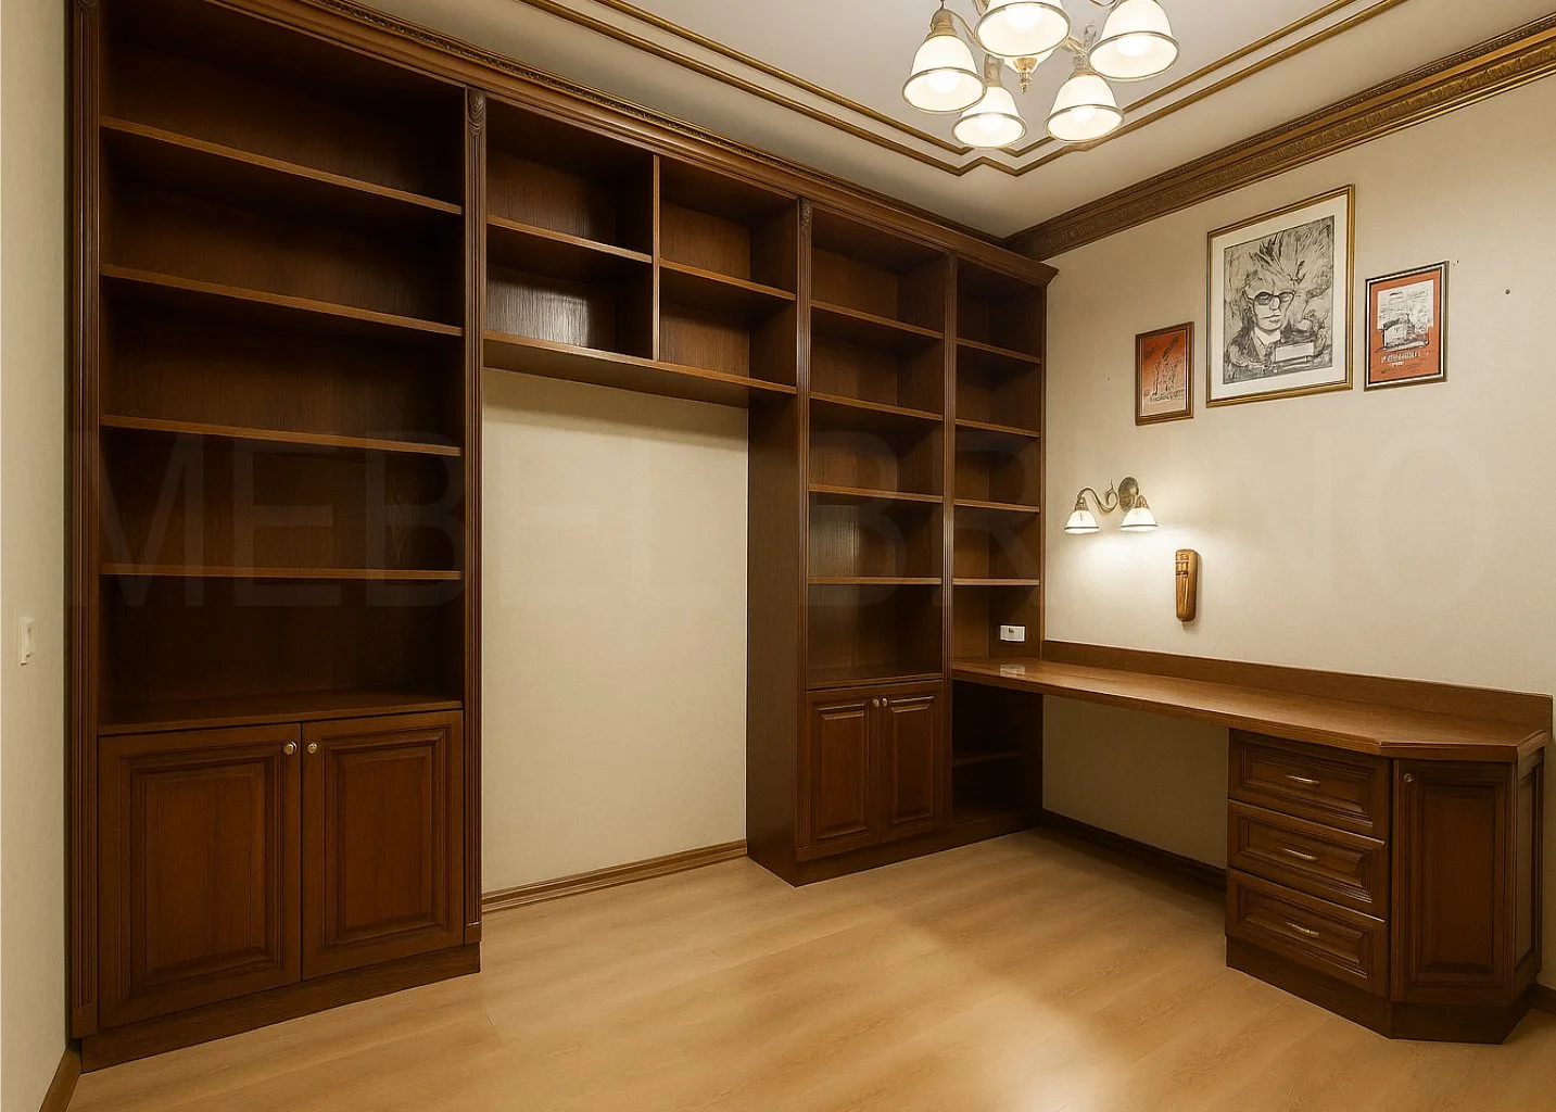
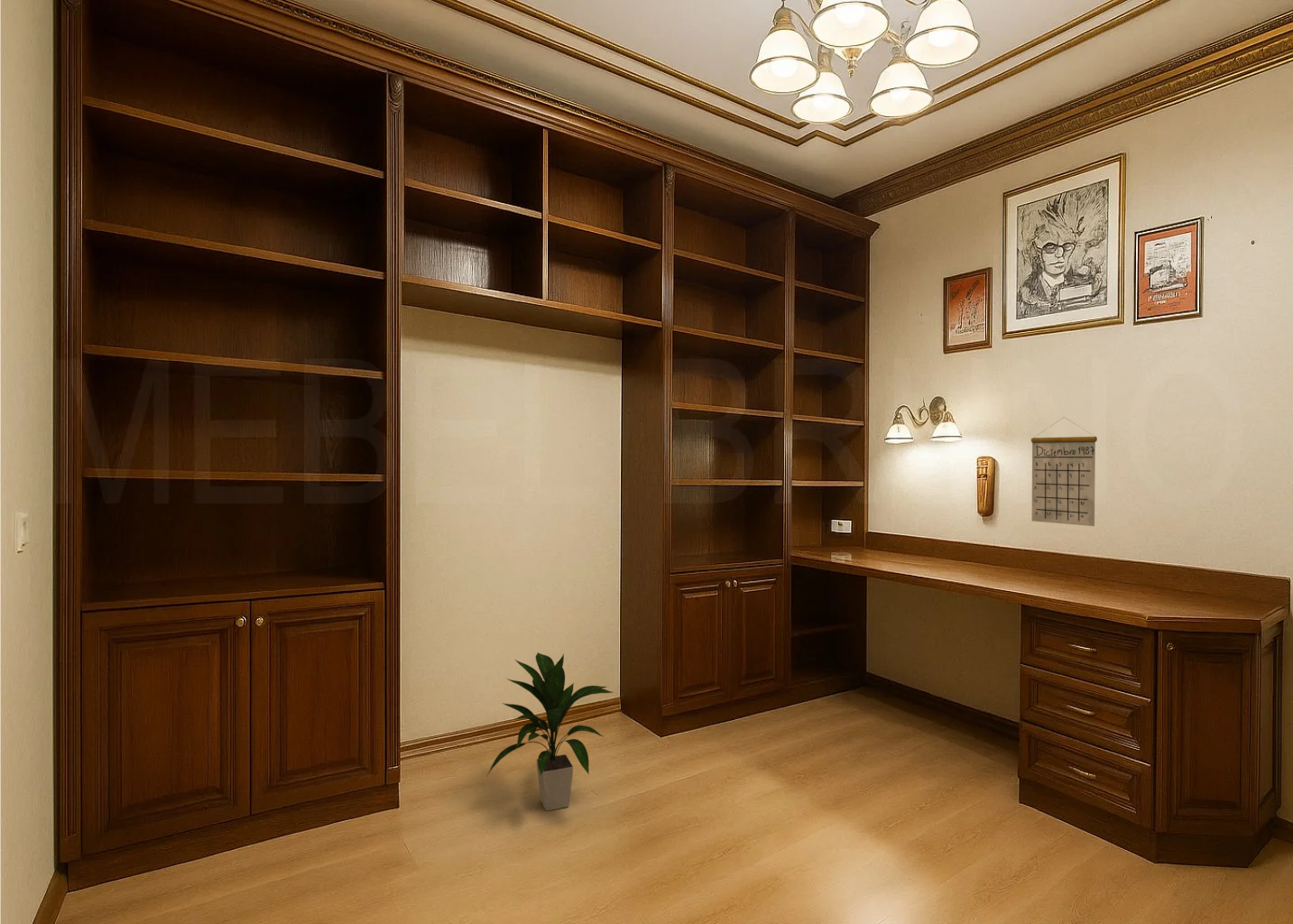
+ calendar (1062, 470)
+ indoor plant (549, 726)
